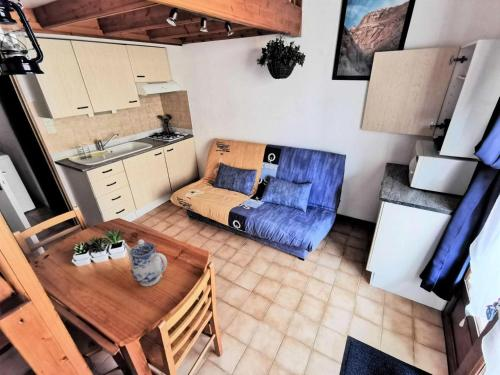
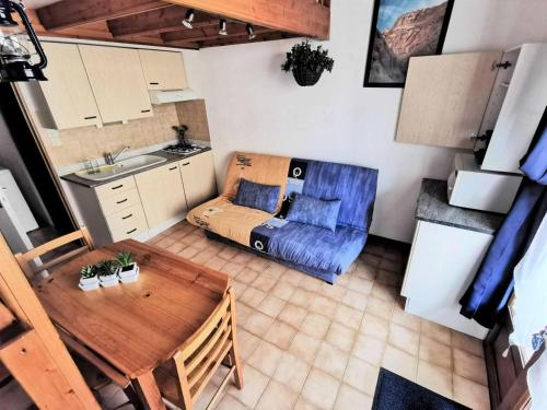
- teapot (145, 260)
